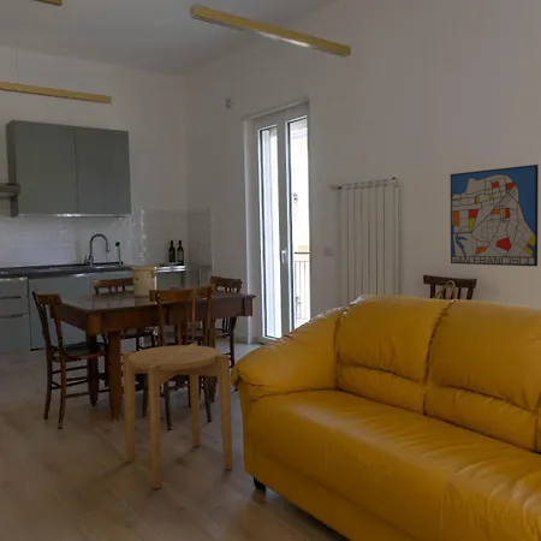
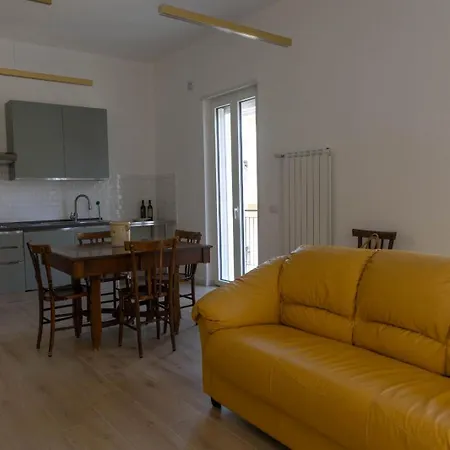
- side table (191, 409)
- wall art (491, 216)
